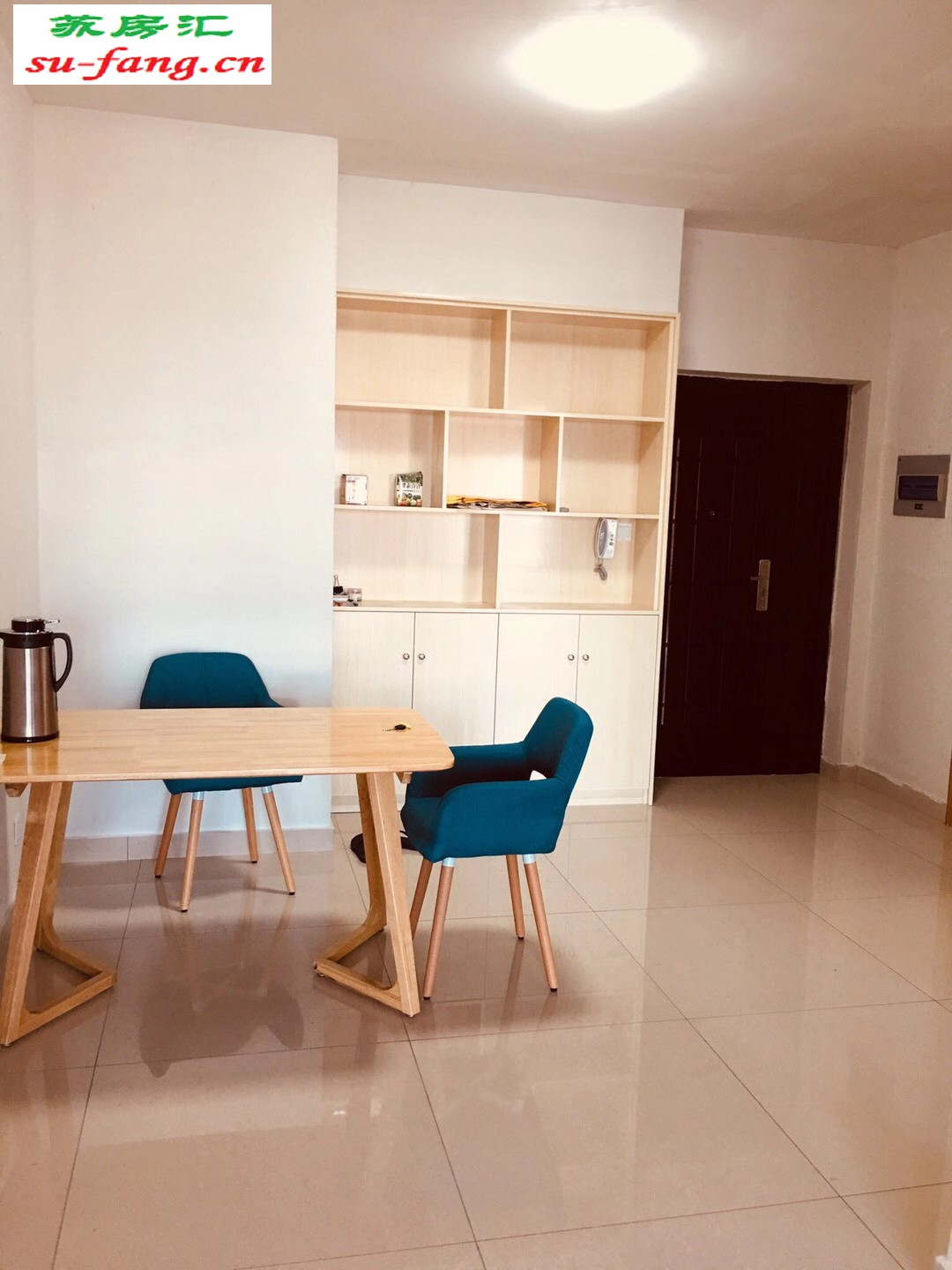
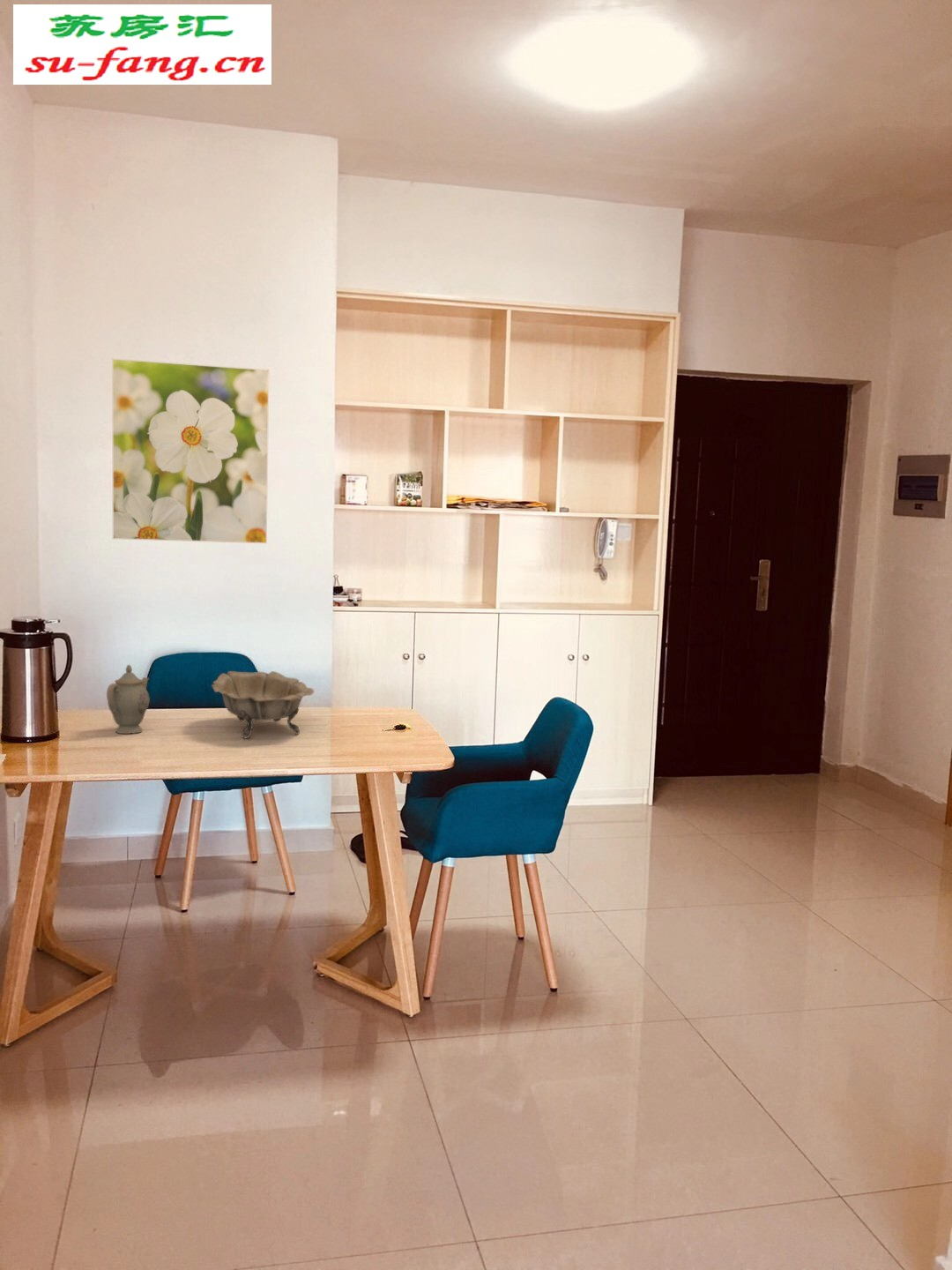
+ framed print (191, 453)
+ chinaware (129, 698)
+ decorative bowl (262, 704)
